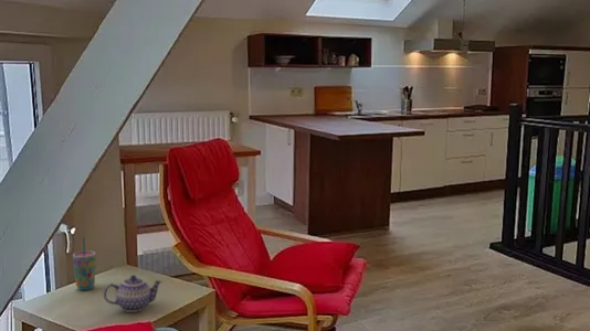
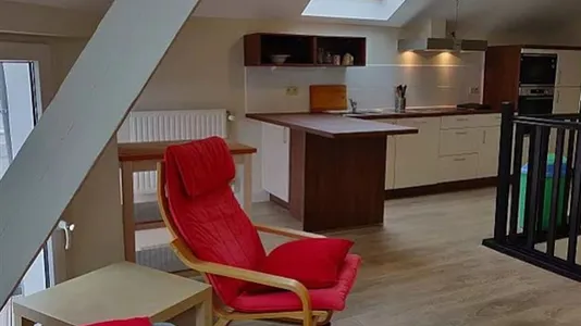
- cup (84, 261)
- teapot (134, 291)
